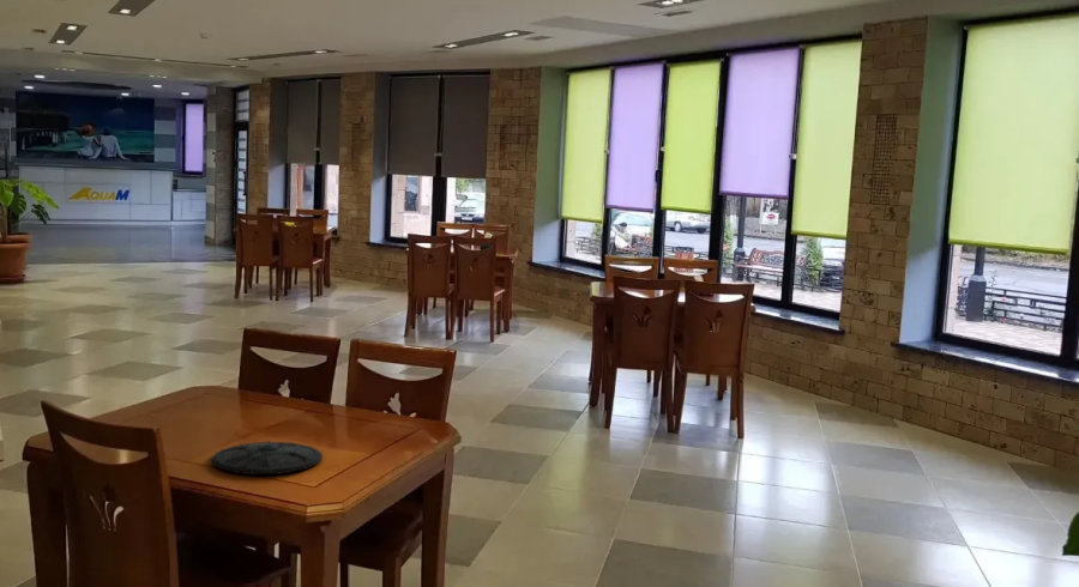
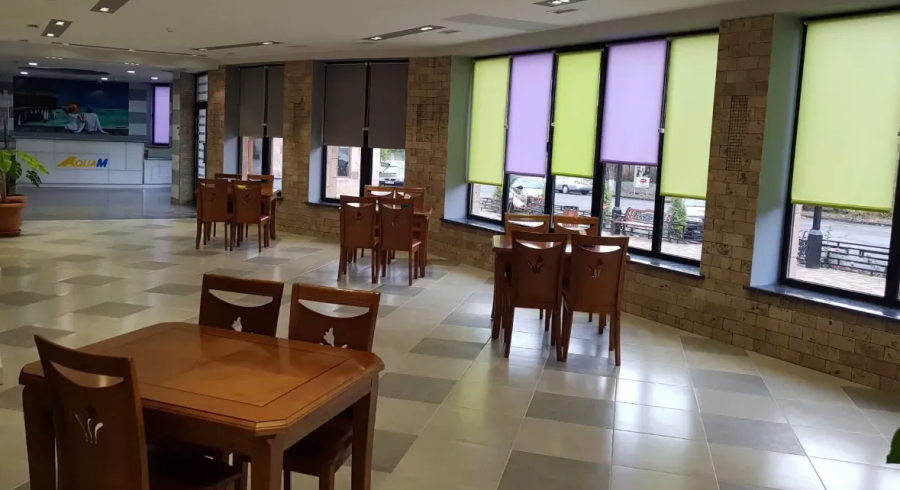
- plate (267, 452)
